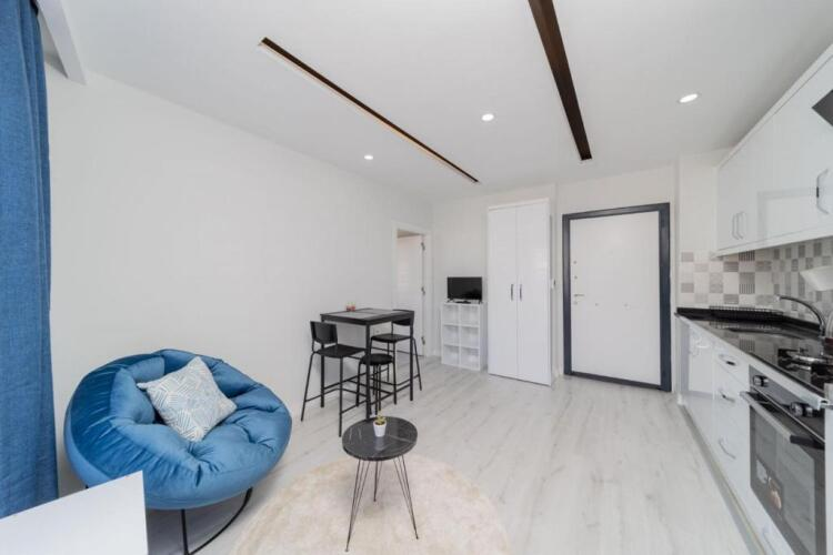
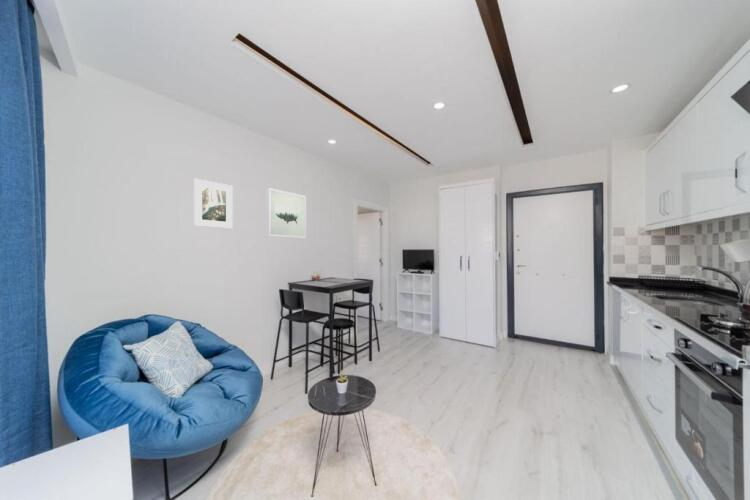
+ wall art (287, 214)
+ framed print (214, 204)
